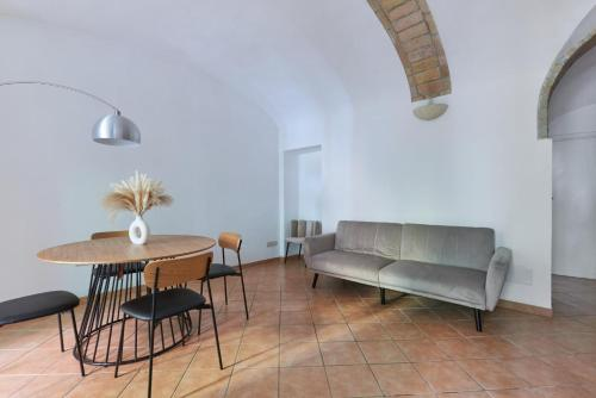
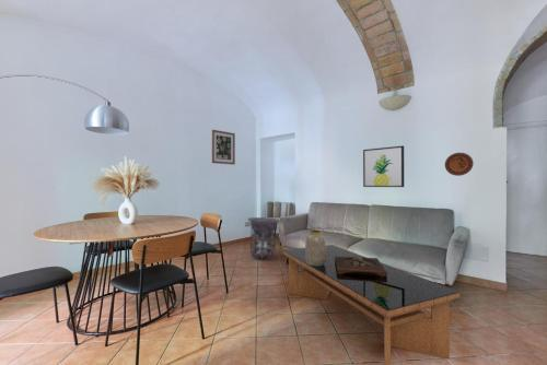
+ coffee table (350, 292)
+ wooden tray (358, 261)
+ wall art (223, 148)
+ wall art (382, 167)
+ side table (264, 237)
+ decorative plate (458, 164)
+ vase (315, 247)
